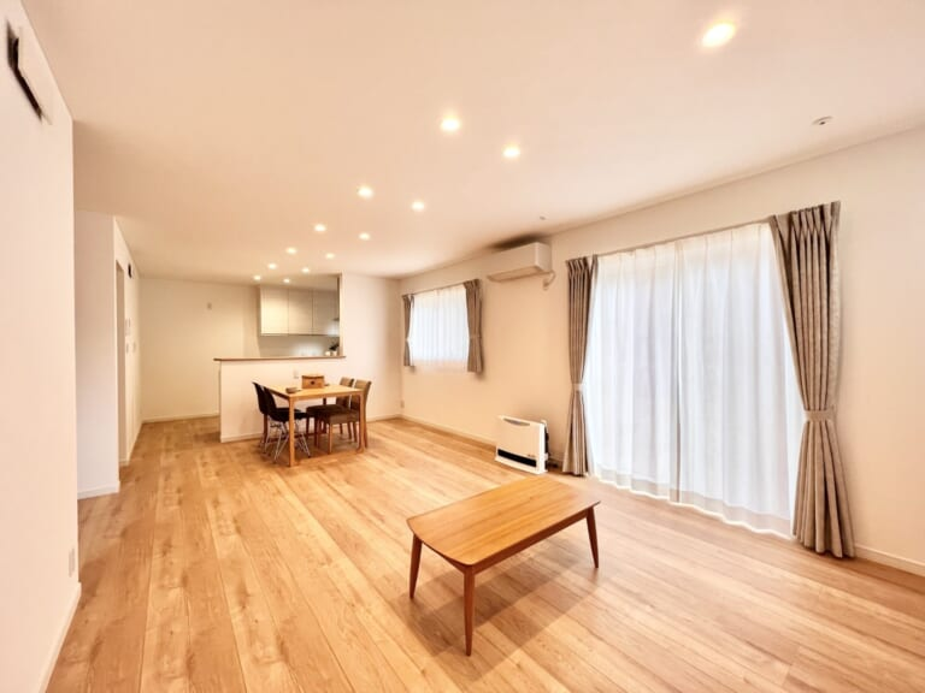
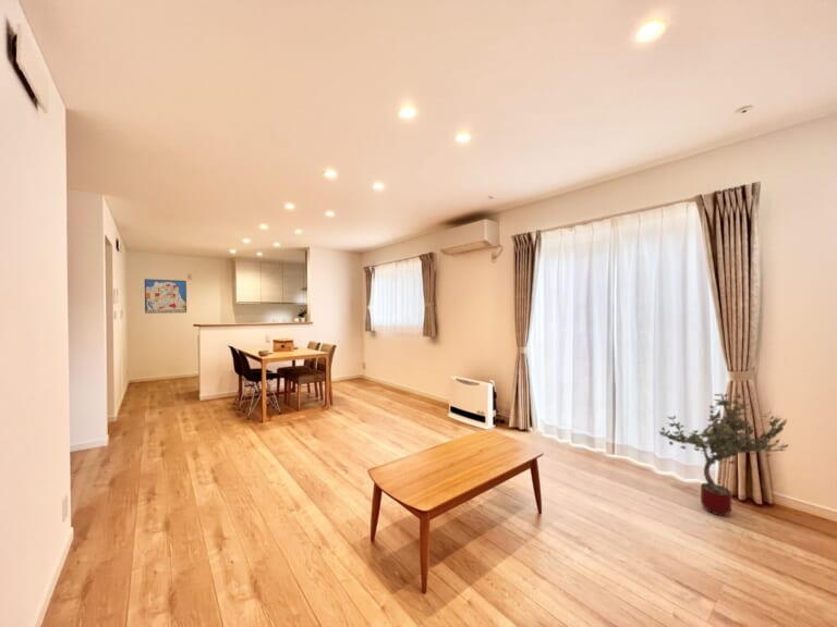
+ potted tree (716, 448)
+ wall art (166, 296)
